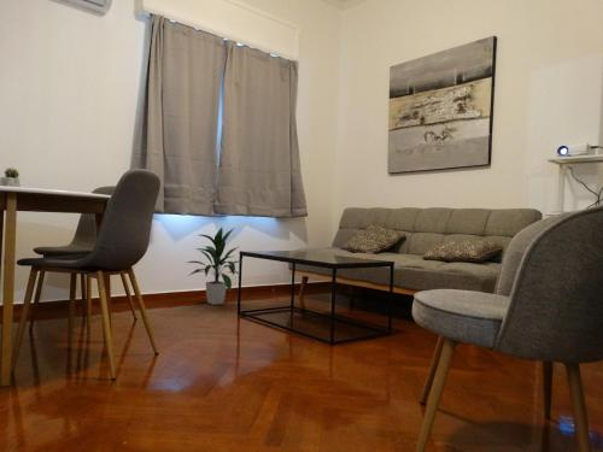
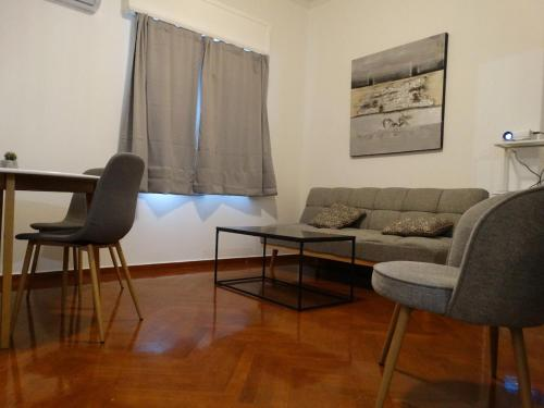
- indoor plant (216, 264)
